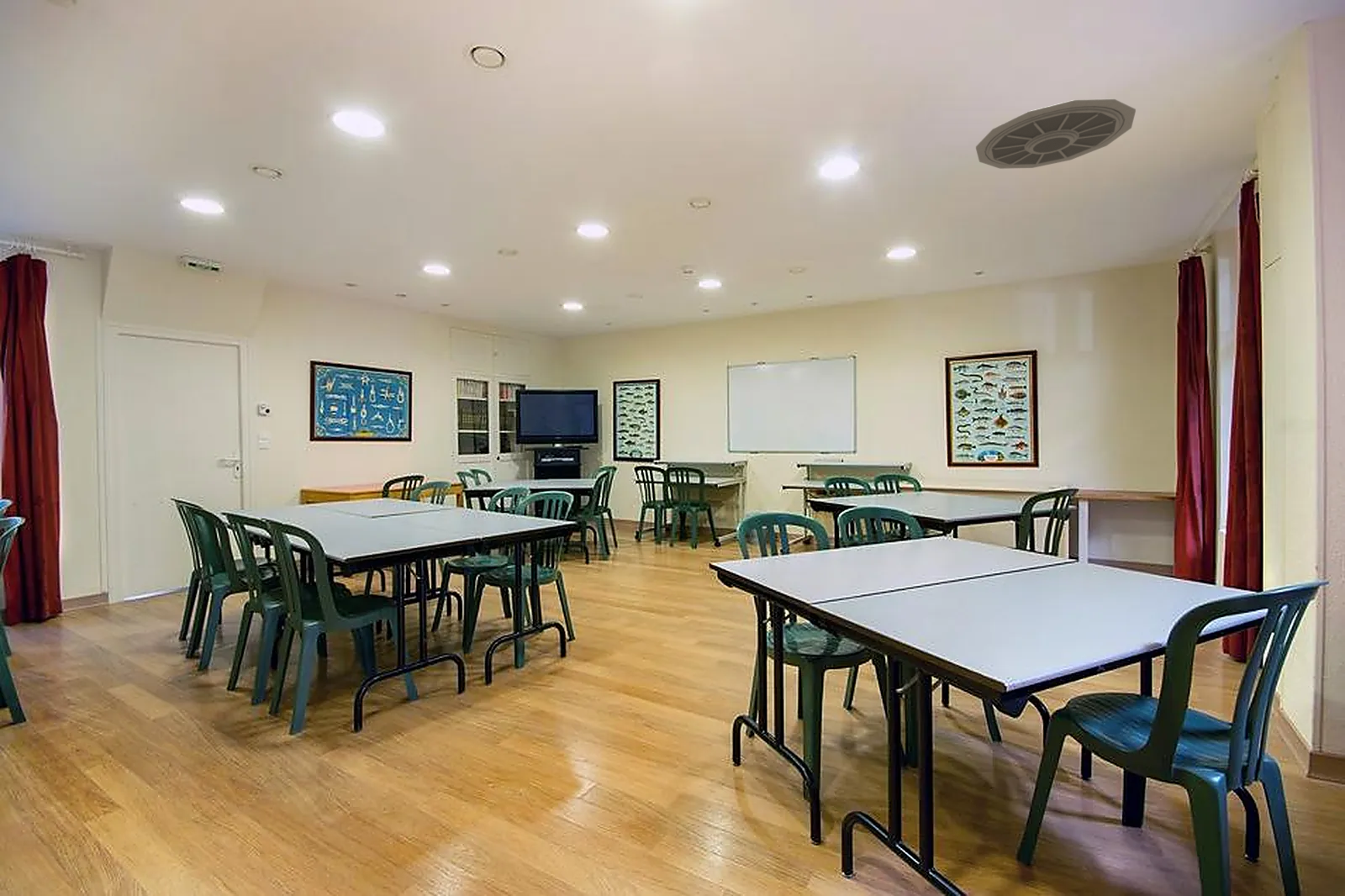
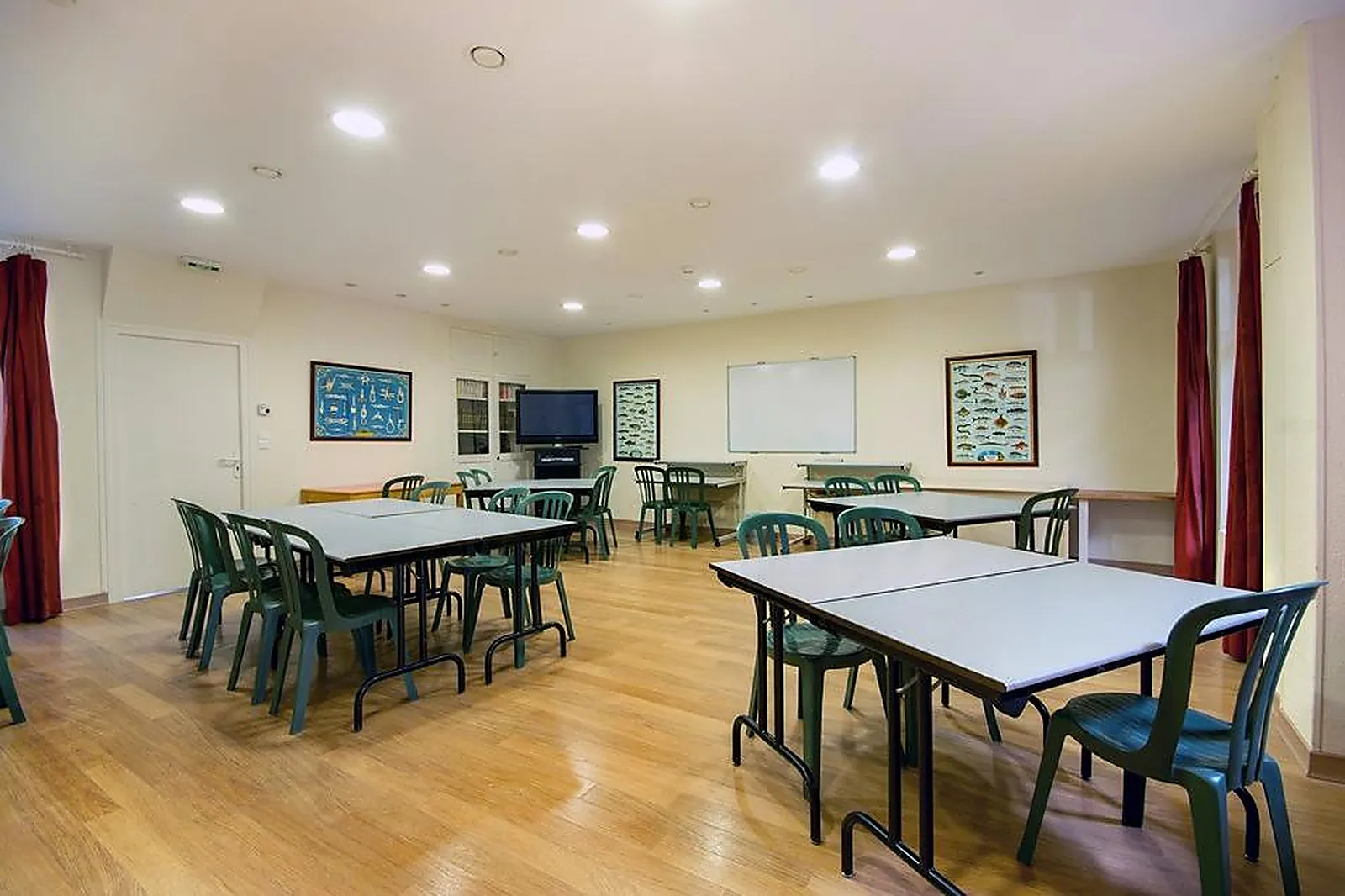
- ceiling vent (1051, 140)
